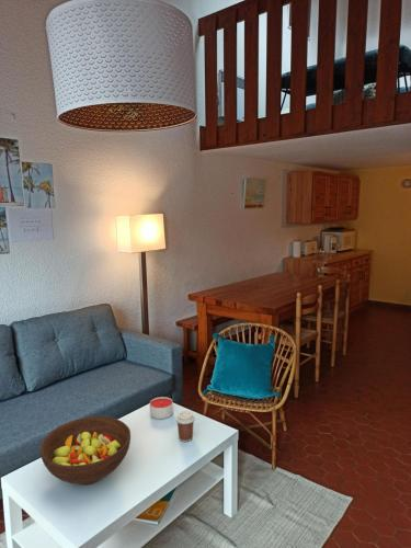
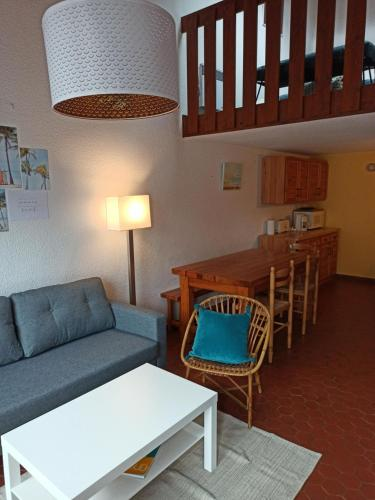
- coffee cup (185, 425)
- fruit bowl (88, 456)
- candle (161, 407)
